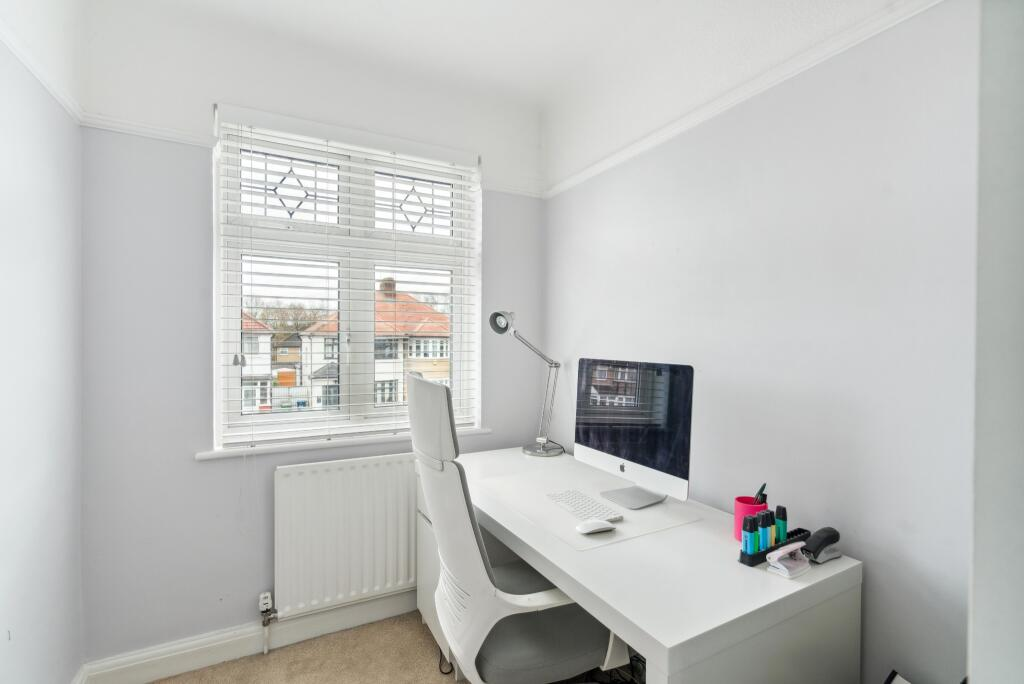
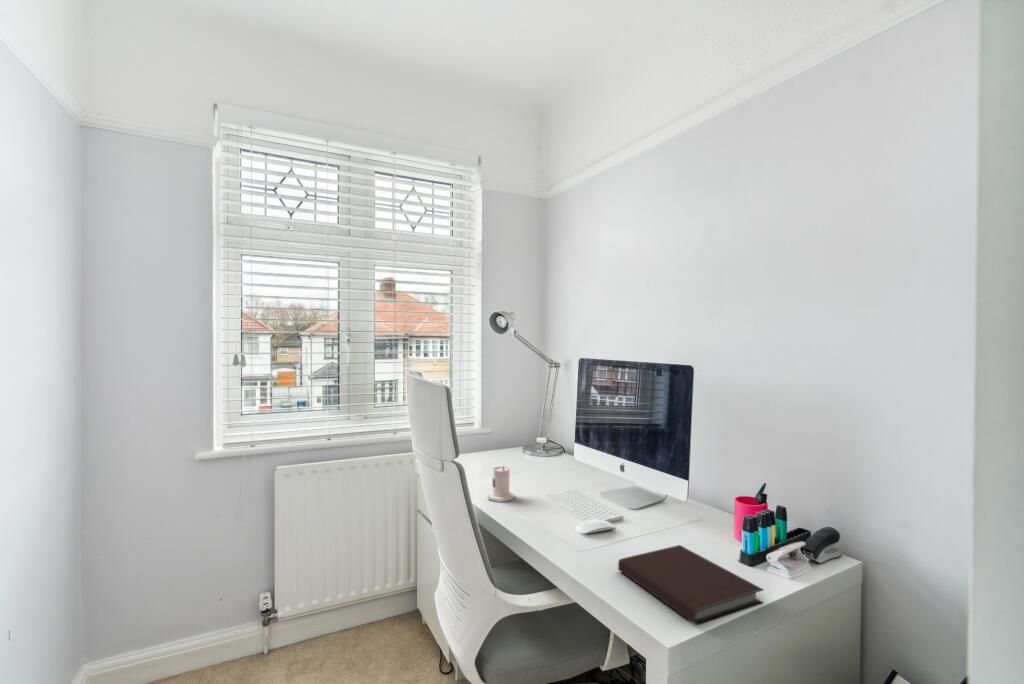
+ notebook (686, 579)
+ candle (500, 481)
